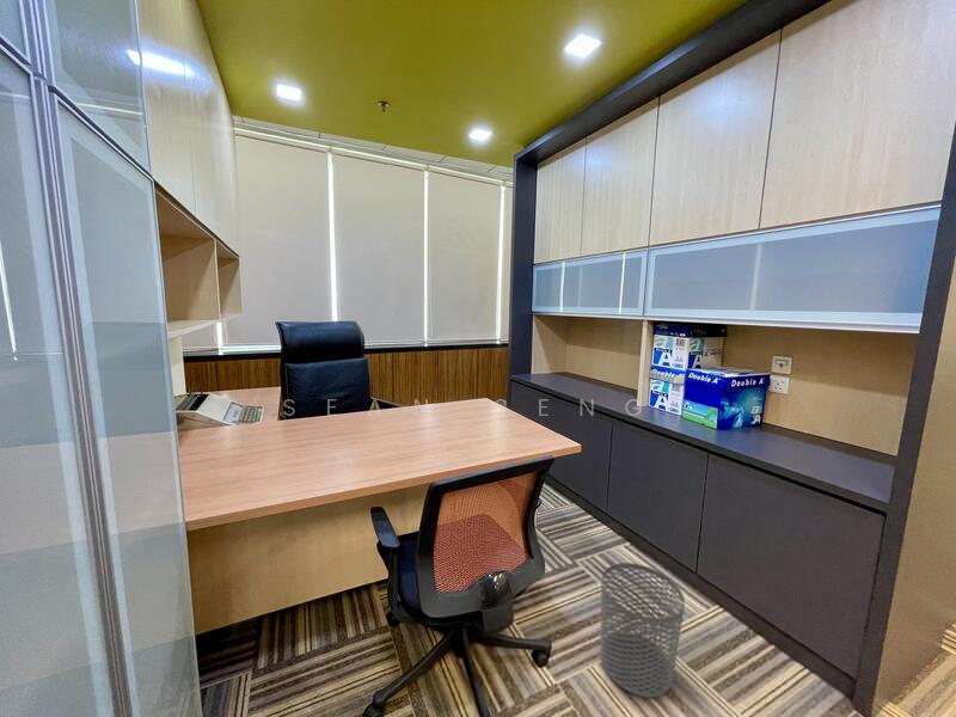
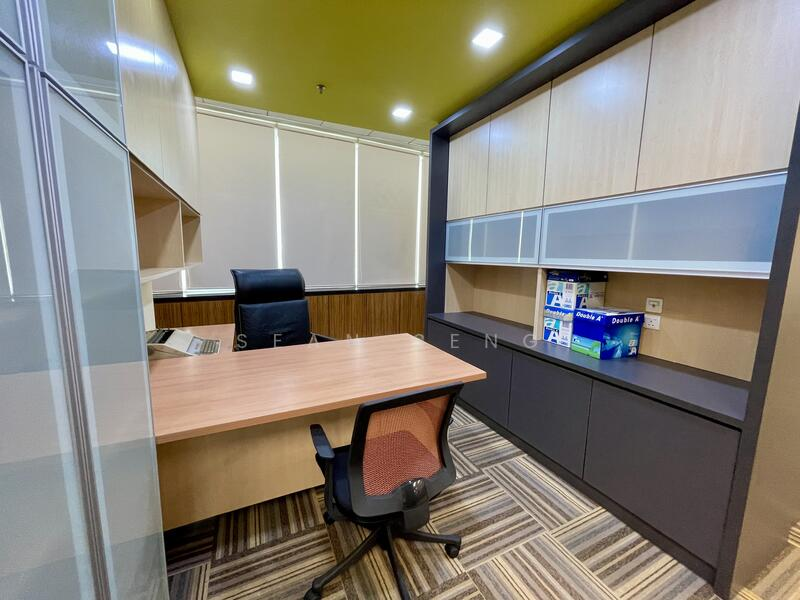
- waste bin (638, 627)
